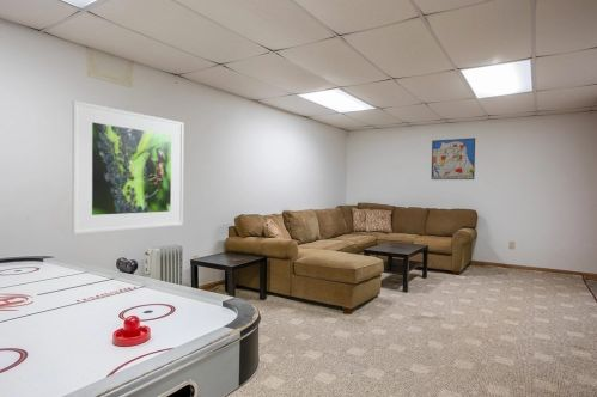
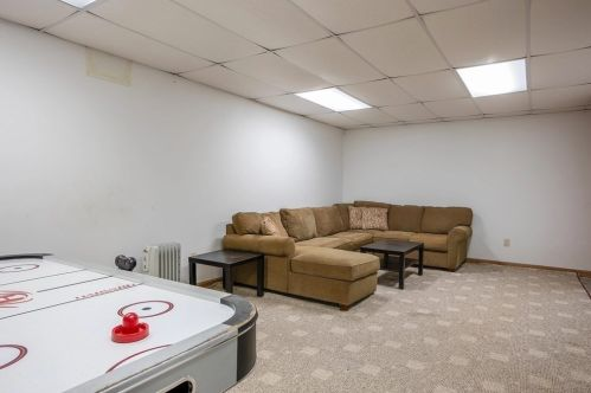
- wall art (452, 159)
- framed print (134, 171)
